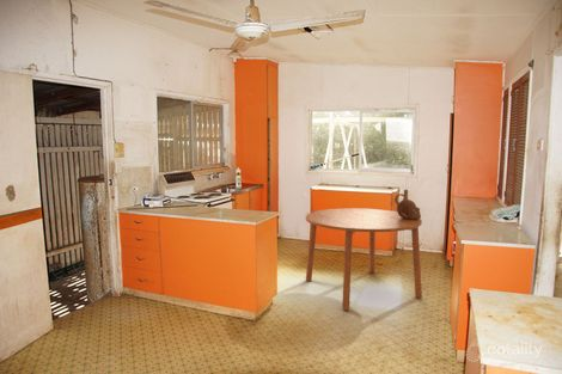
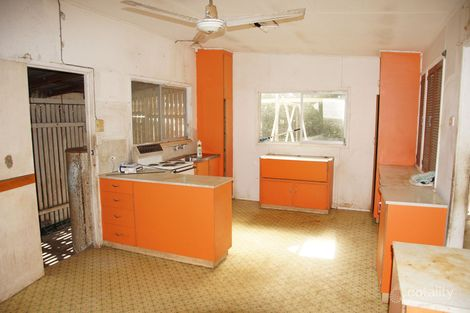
- dining table (369, 252)
- vessel (408, 203)
